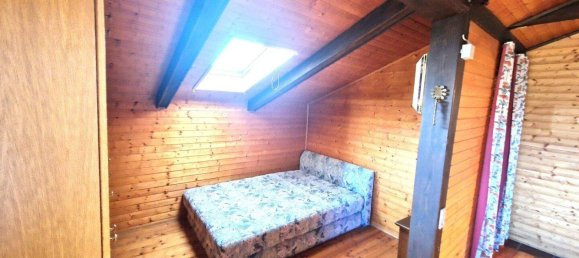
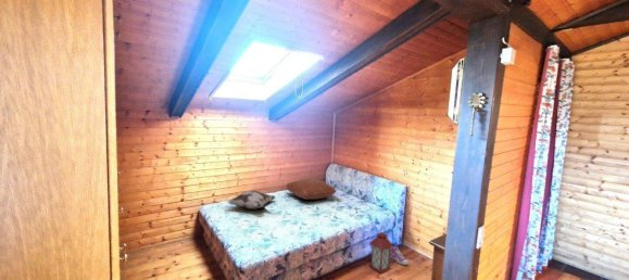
+ lantern (380, 246)
+ sneaker (399, 254)
+ pillow (310, 189)
+ decorative pillow (252, 200)
